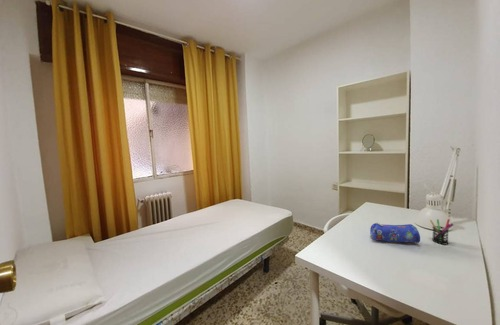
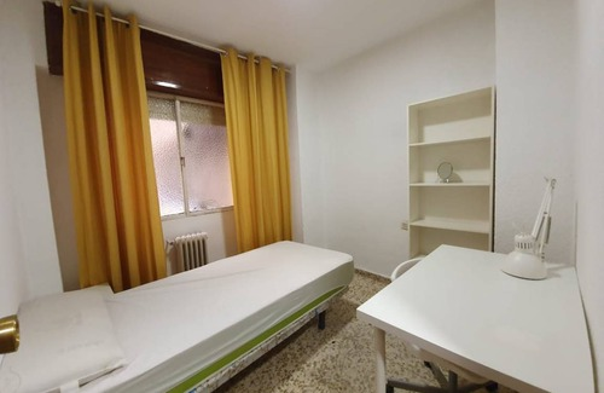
- pen holder (440, 230)
- pencil case (393, 232)
